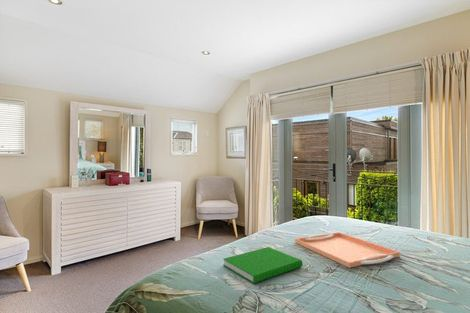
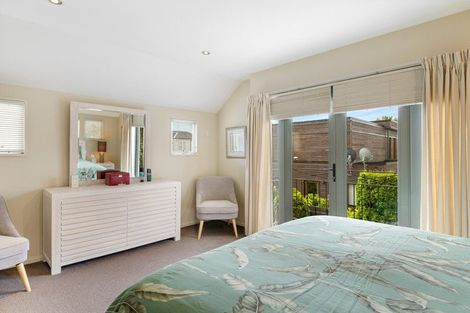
- book (262, 262)
- serving tray (343, 246)
